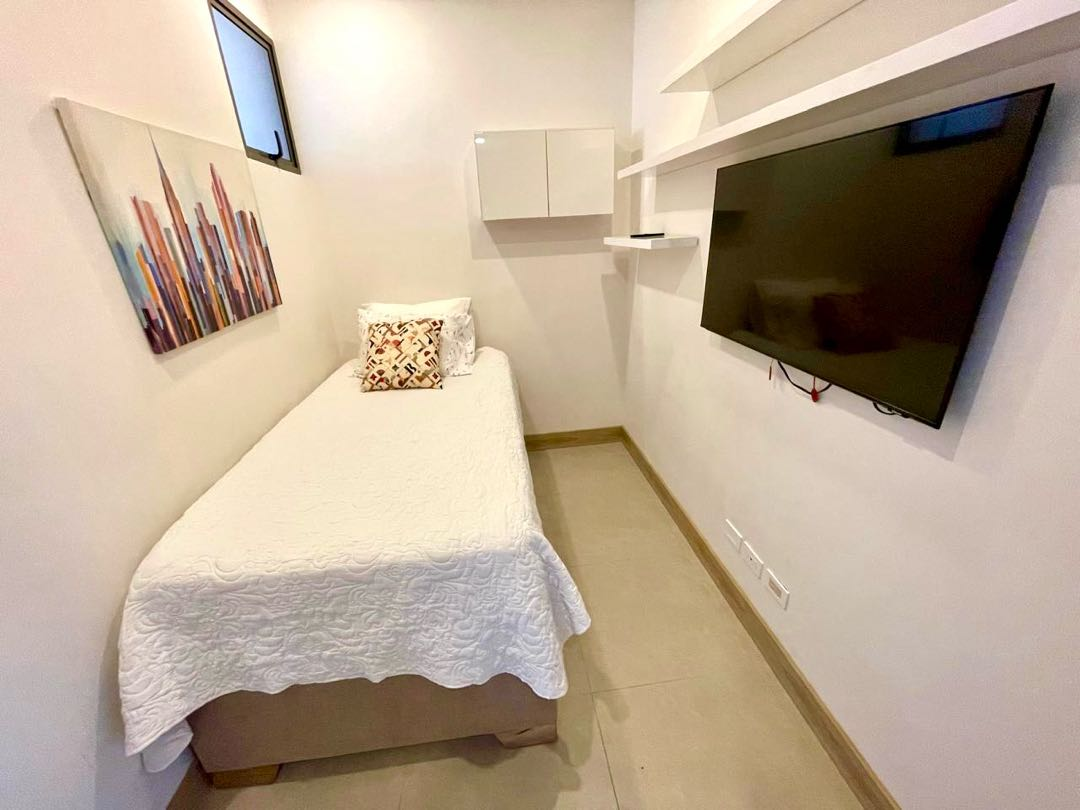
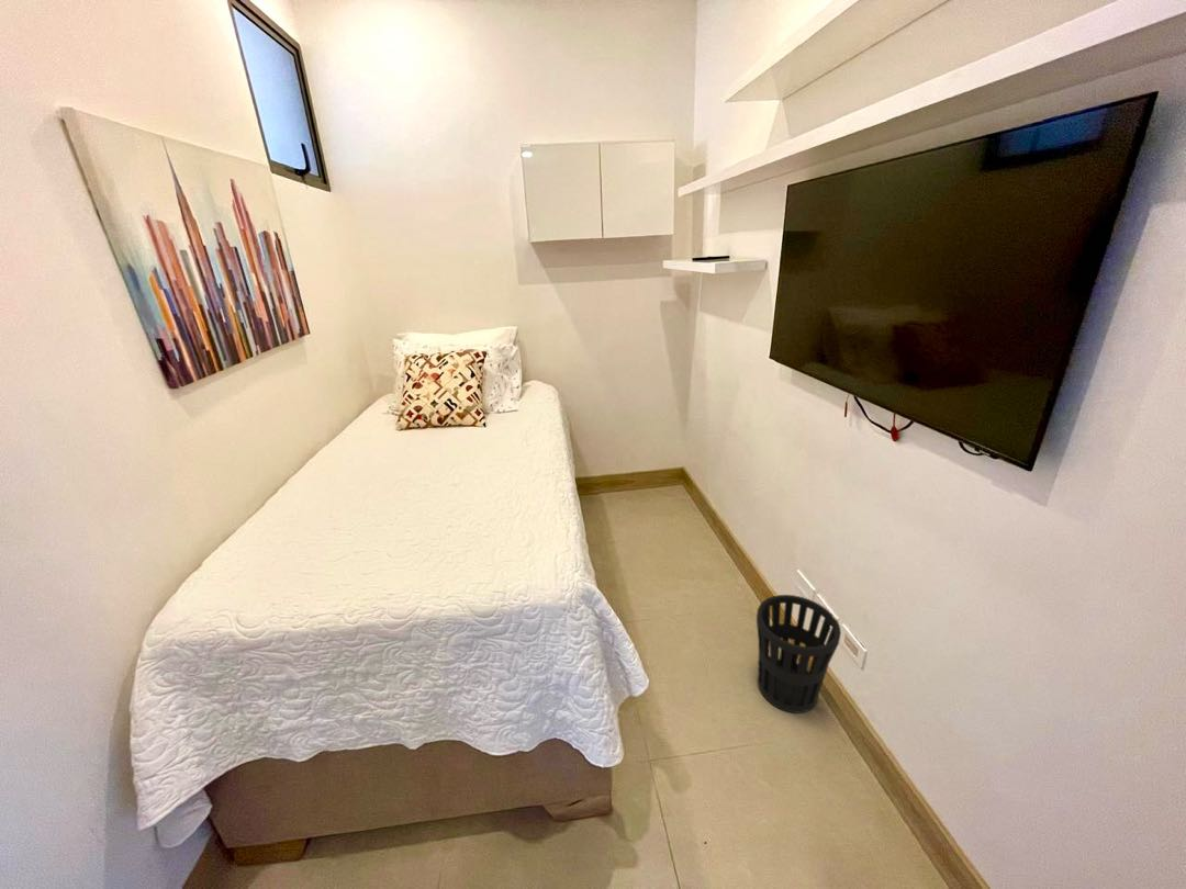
+ wastebasket (792, 654)
